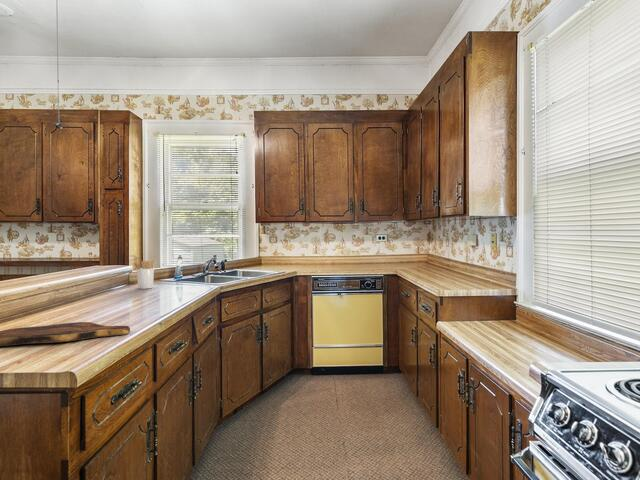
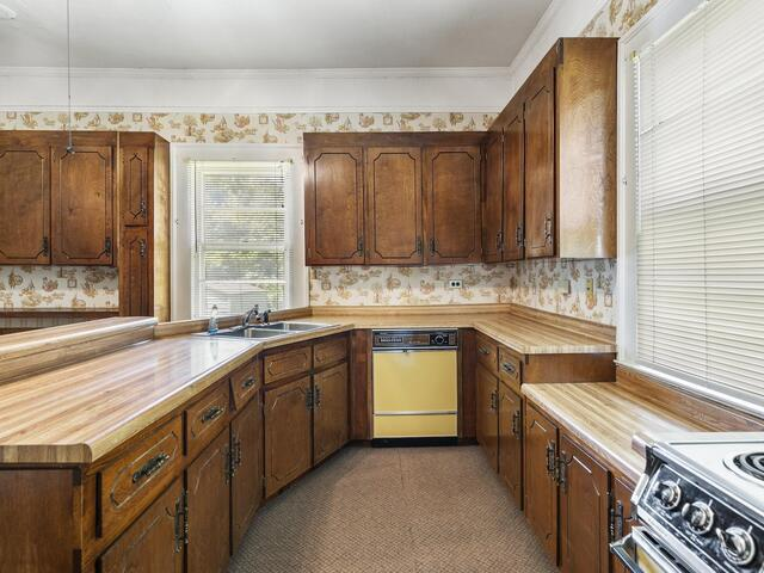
- utensil holder (146, 273)
- cutting board (63, 332)
